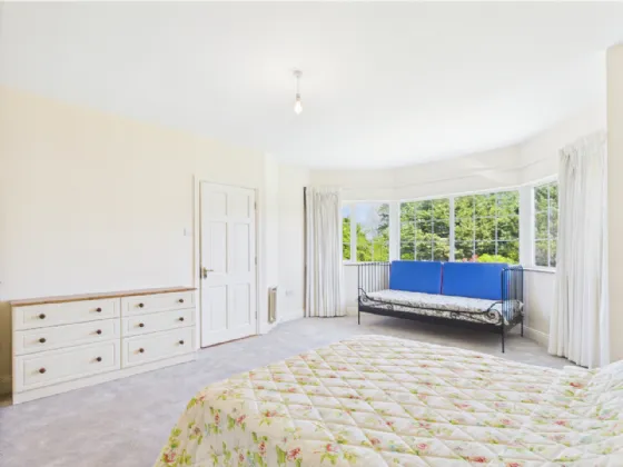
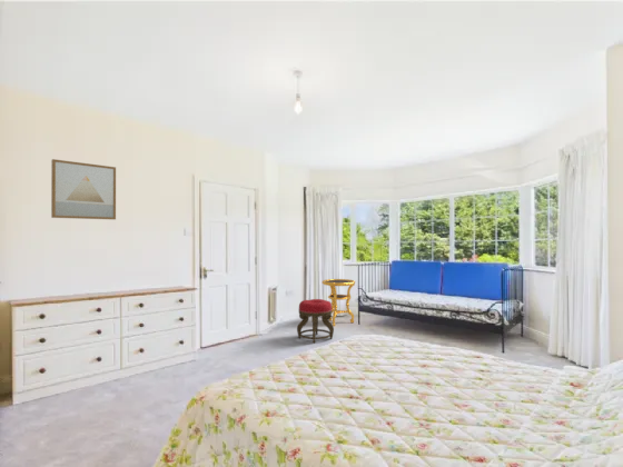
+ side table (338, 299)
+ stool (315, 319)
+ wall art (85, 190)
